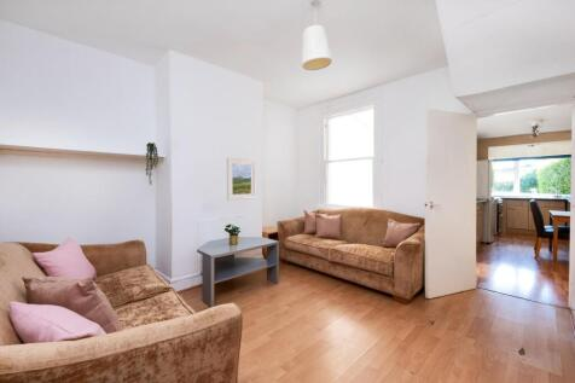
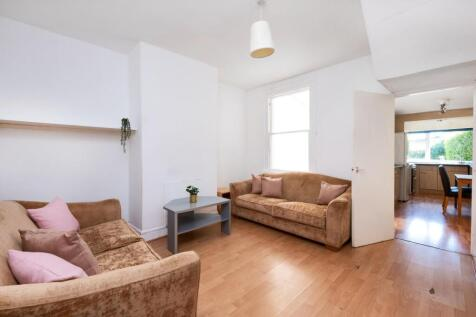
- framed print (242, 179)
